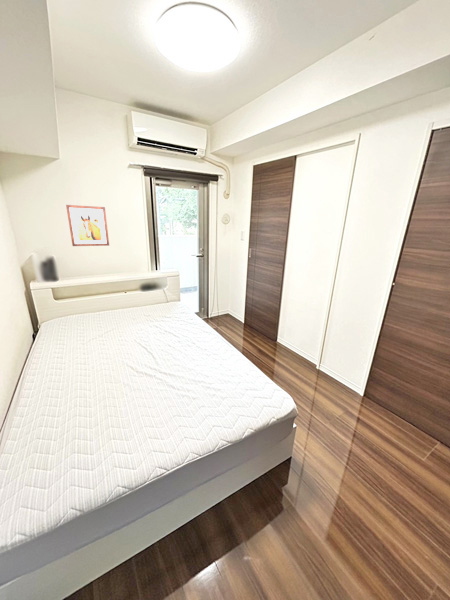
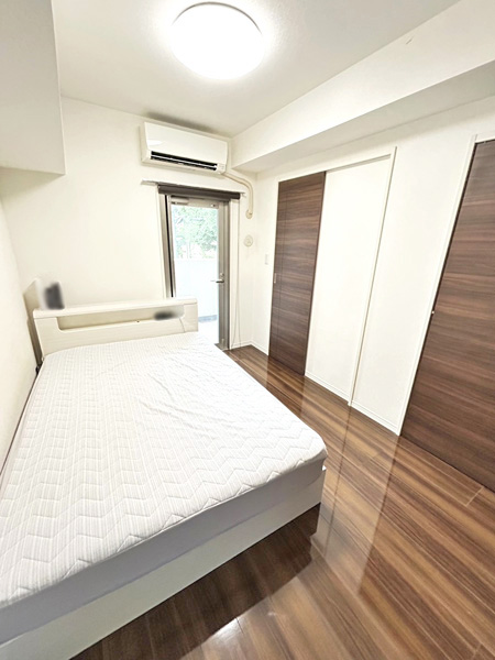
- wall art (88, 226)
